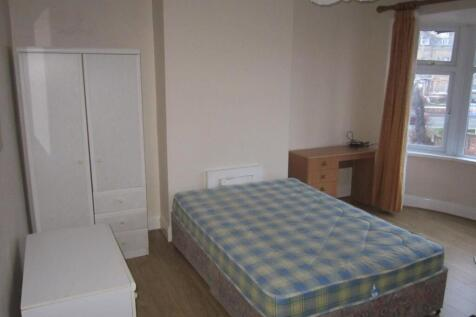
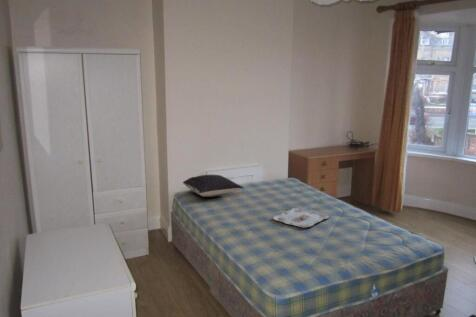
+ serving tray (301, 217)
+ pillow (212, 185)
